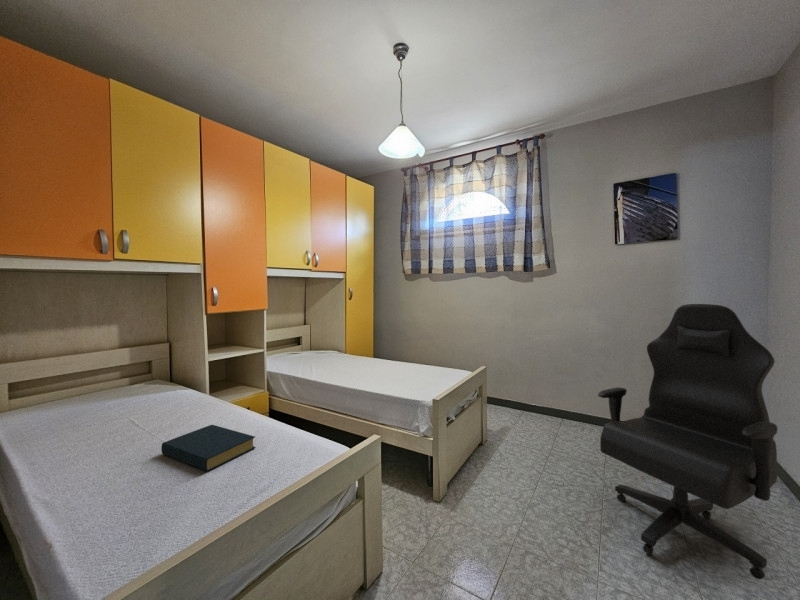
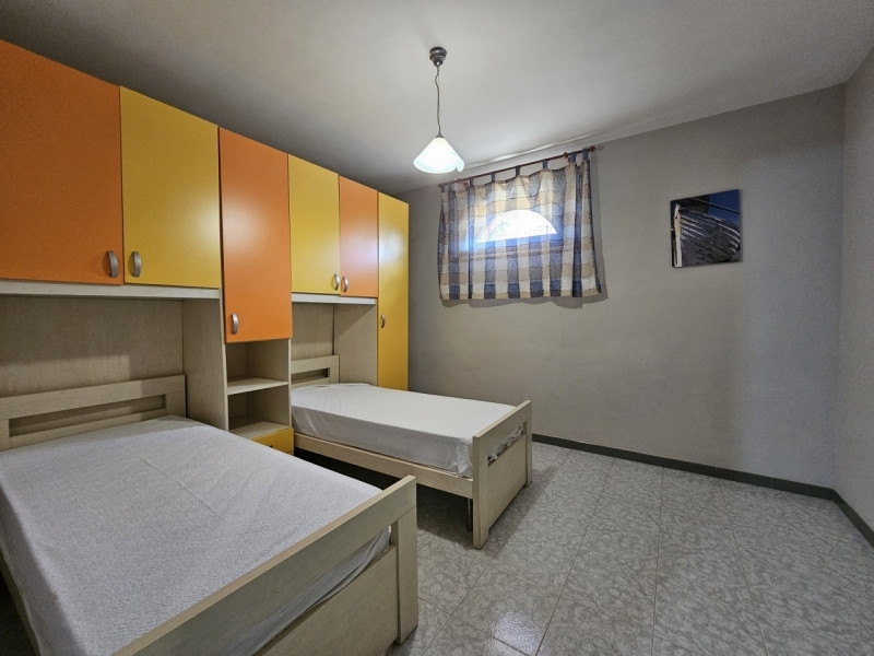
- office chair (678, 420)
- hardback book (209, 445)
